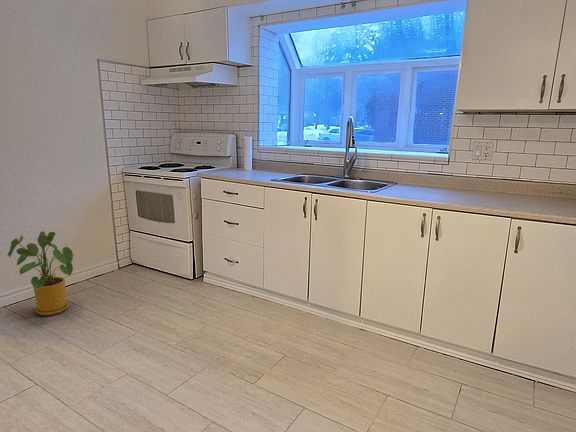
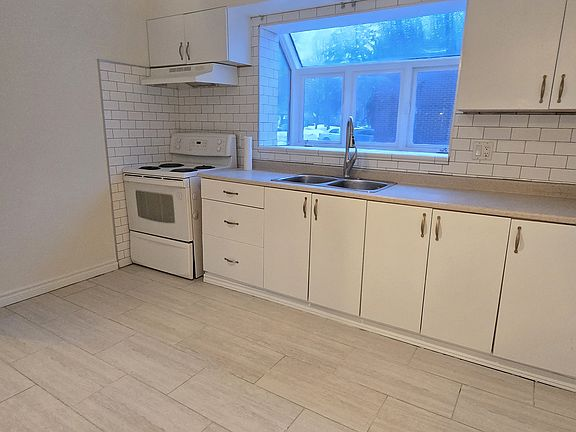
- house plant (44, 274)
